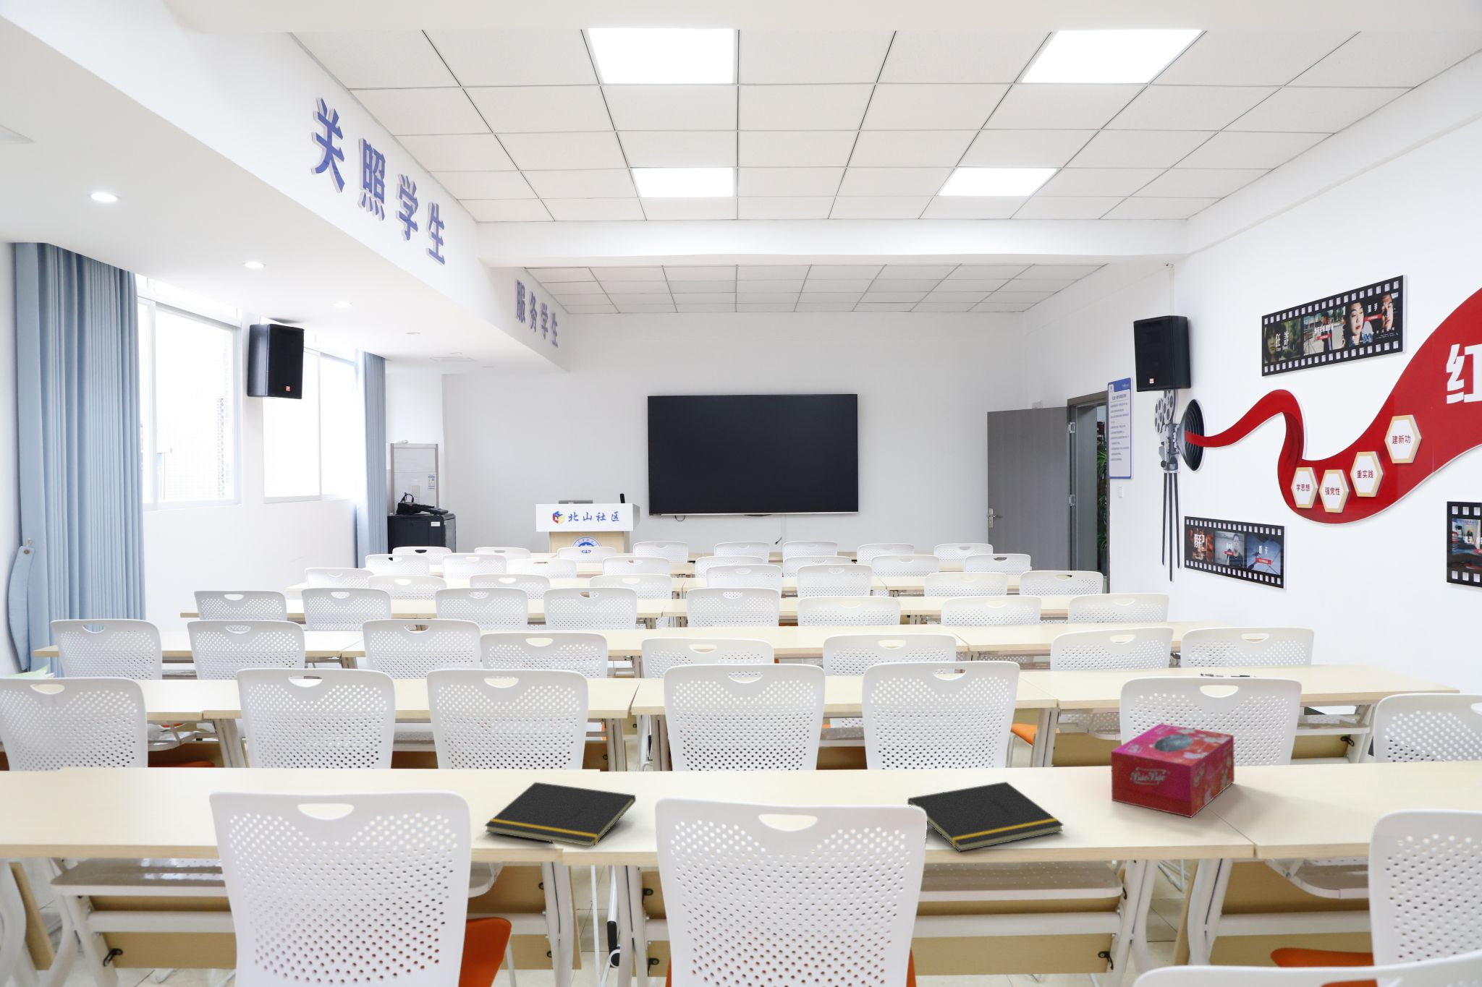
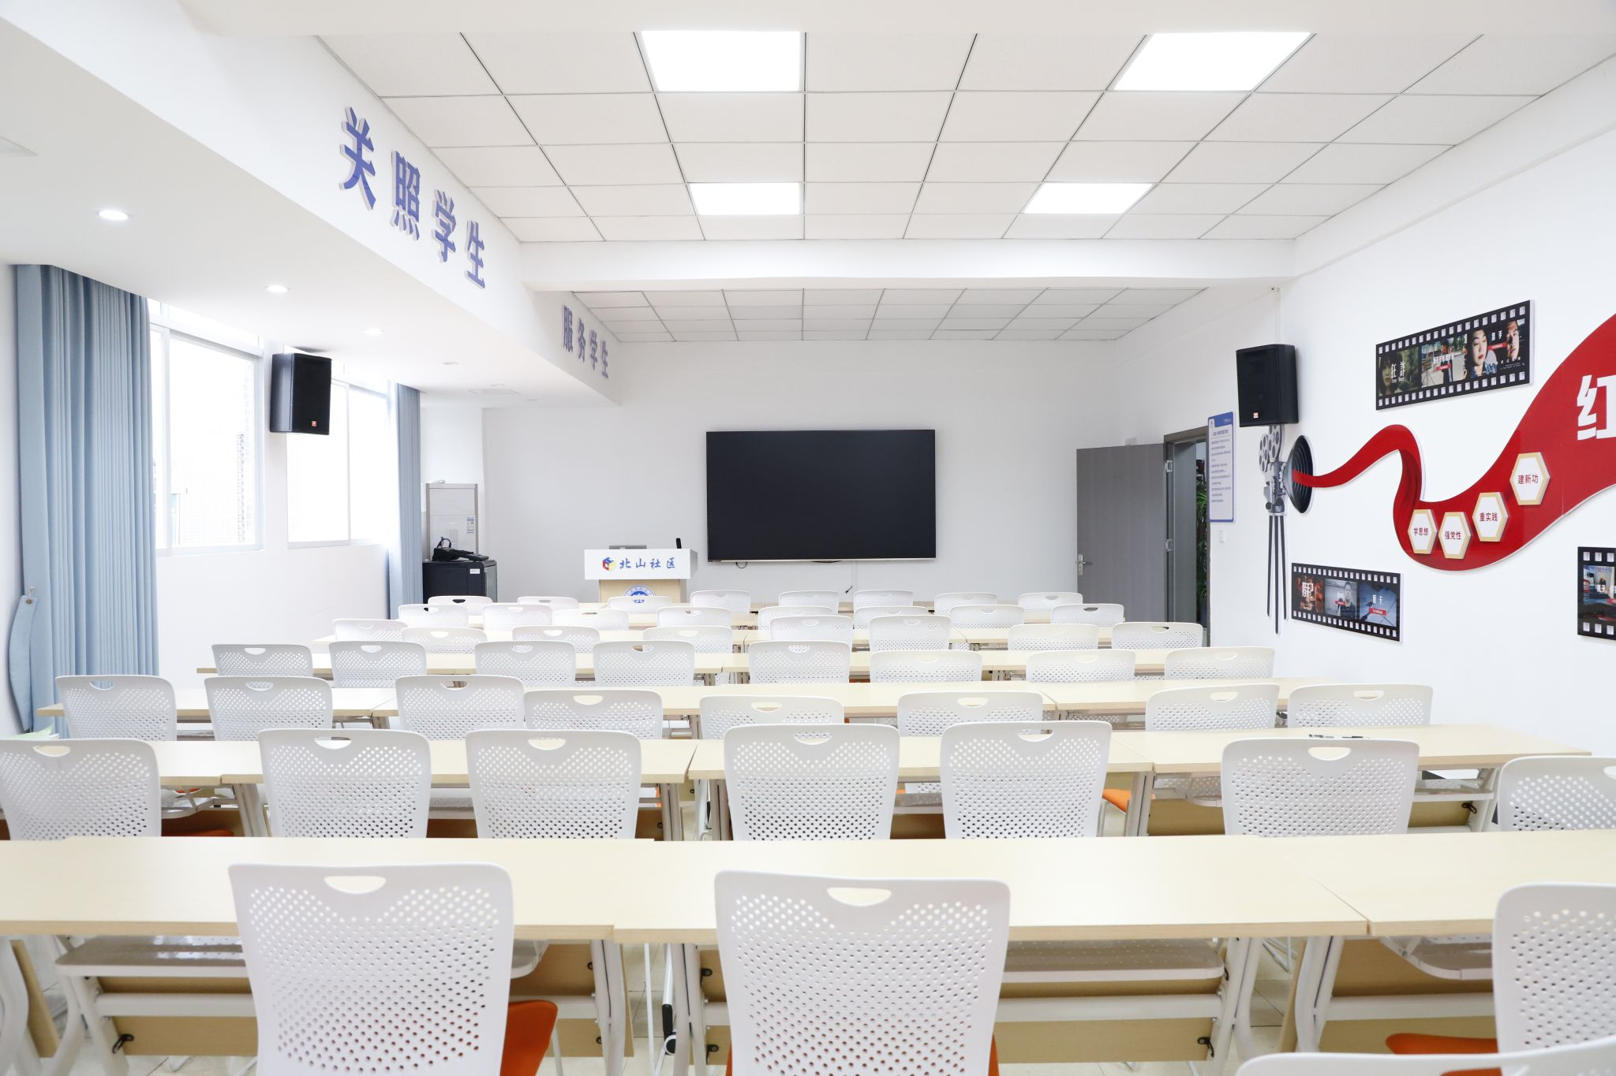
- notepad (984, 814)
- tissue box (1175, 767)
- notepad (562, 813)
